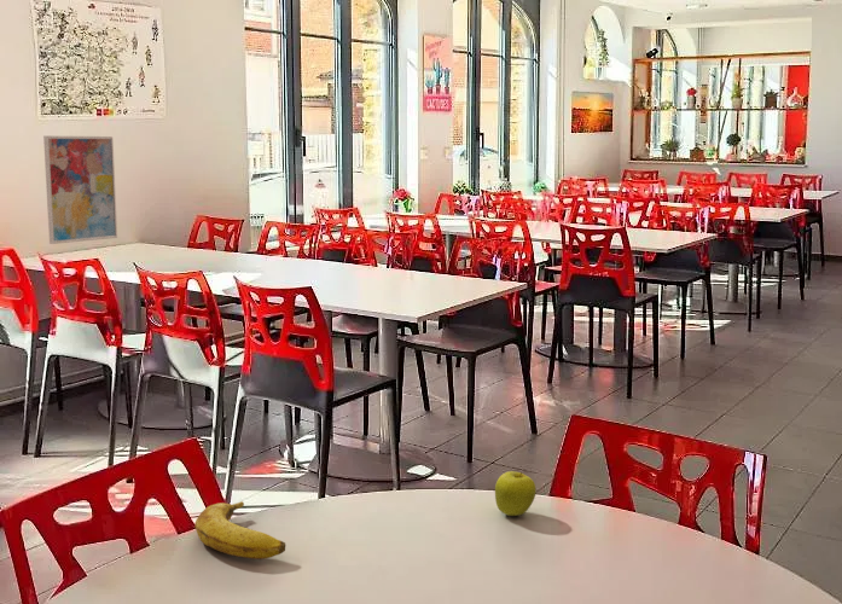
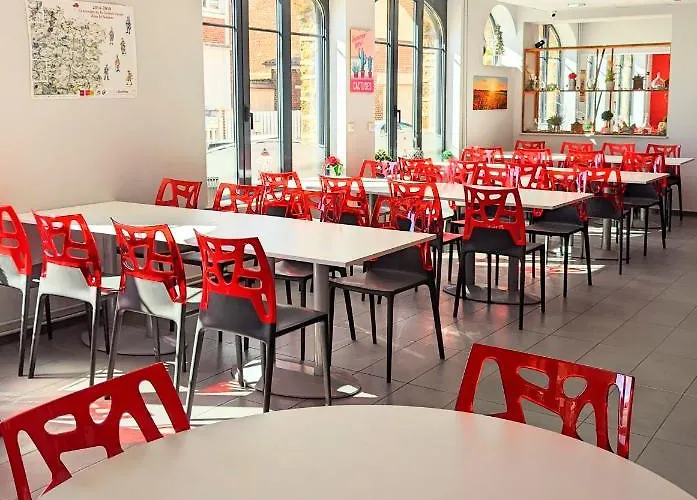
- fruit (515, 493)
- wall art (81, 188)
- banana (242, 527)
